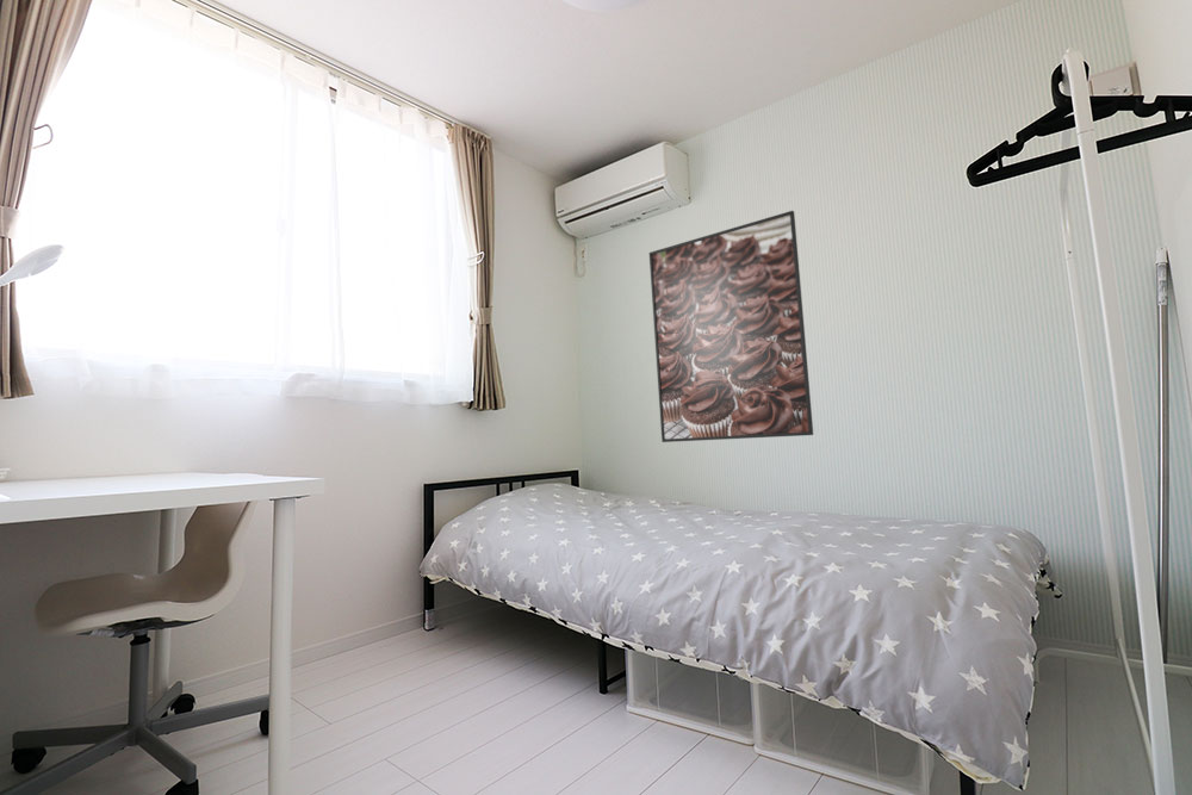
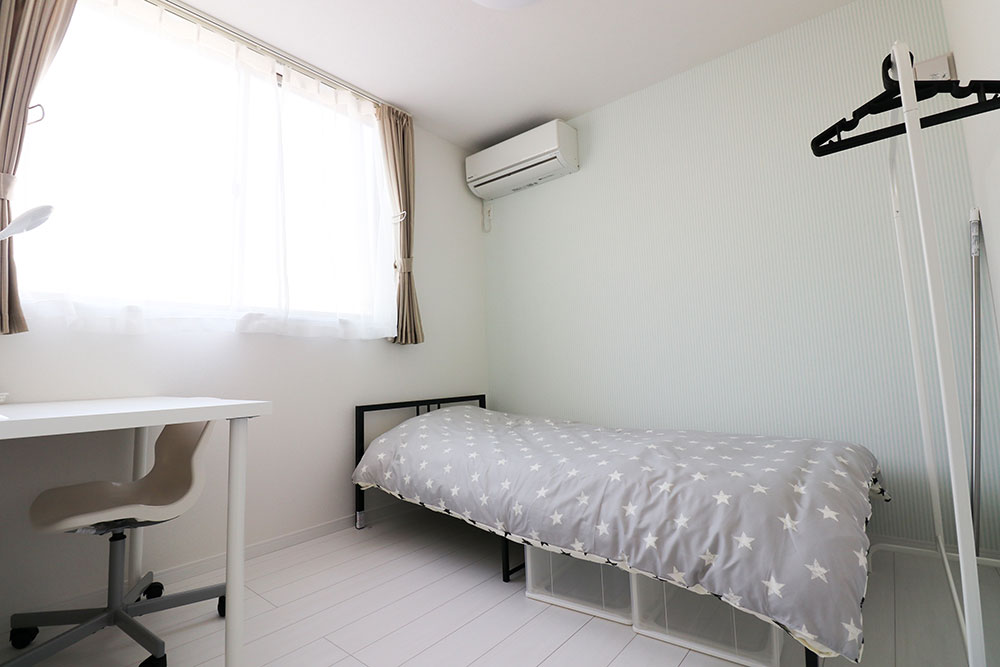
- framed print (722, 335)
